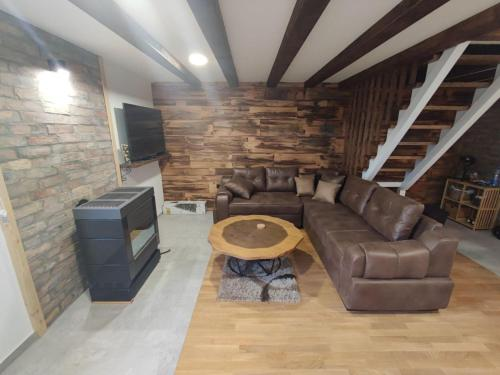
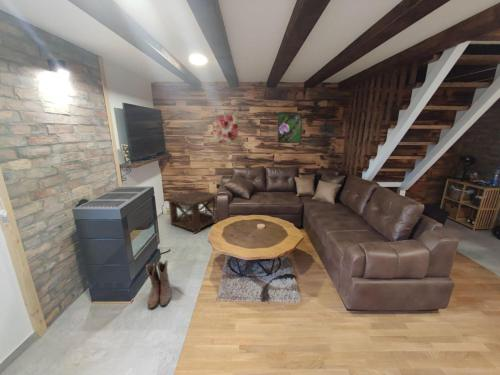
+ side table (195, 210)
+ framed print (289, 128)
+ wall art (227, 129)
+ boots (158, 281)
